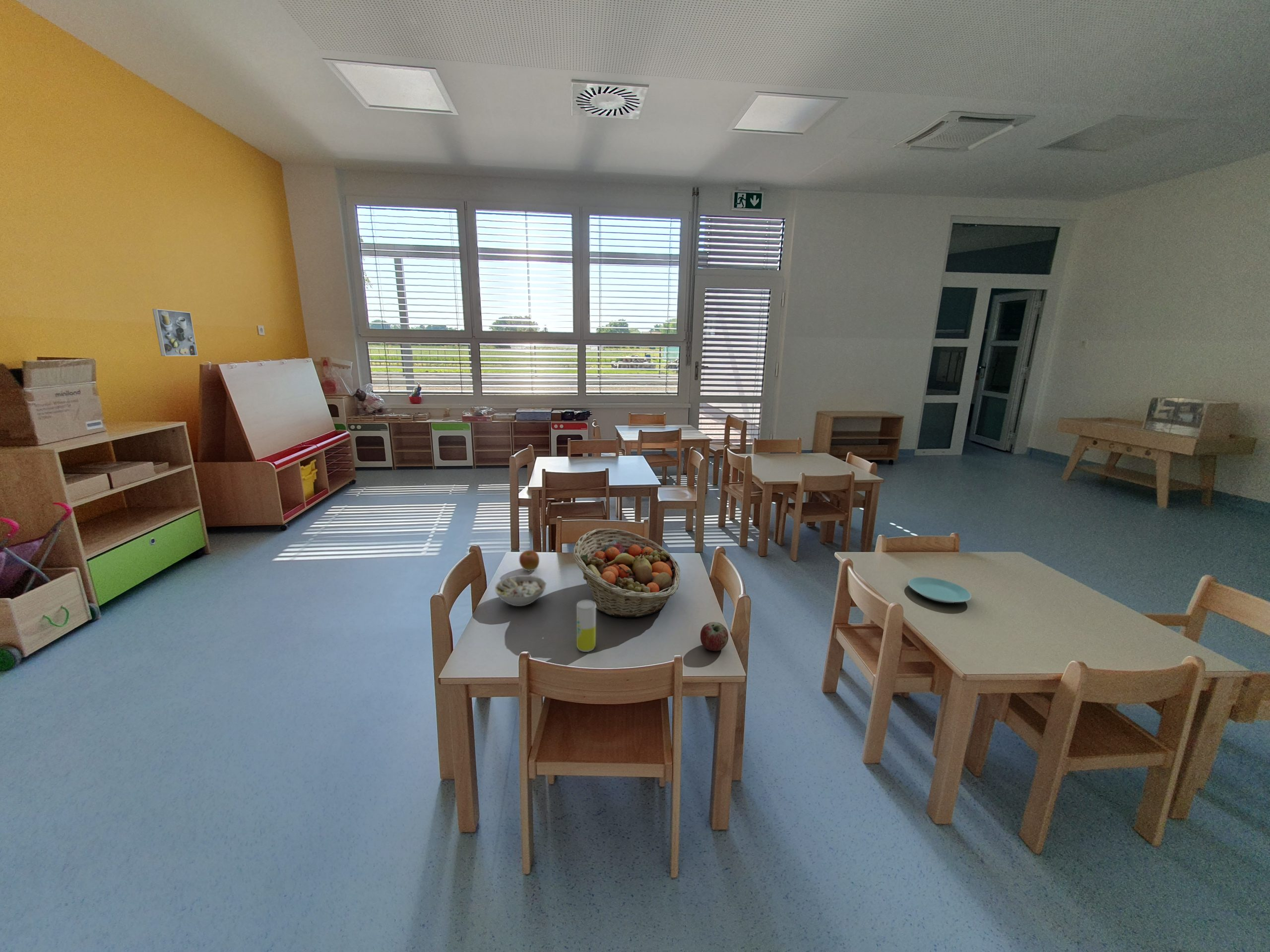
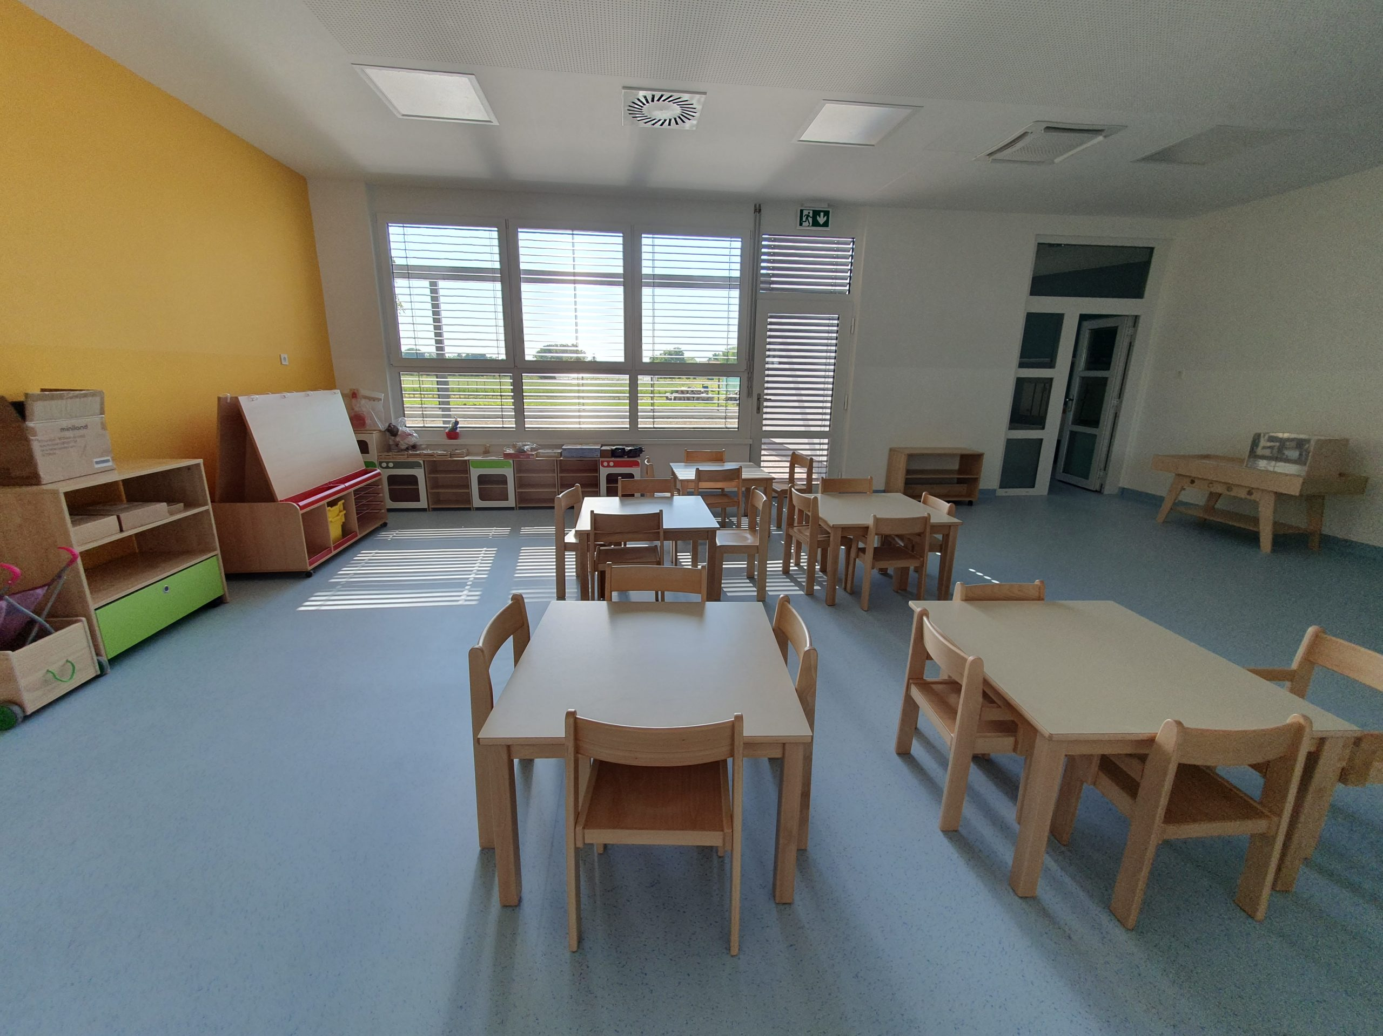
- bowl (520, 591)
- fruit basket (628, 569)
- plate (938, 591)
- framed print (176, 333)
- beverage can (586, 626)
- apple (529, 560)
- apple (714, 637)
